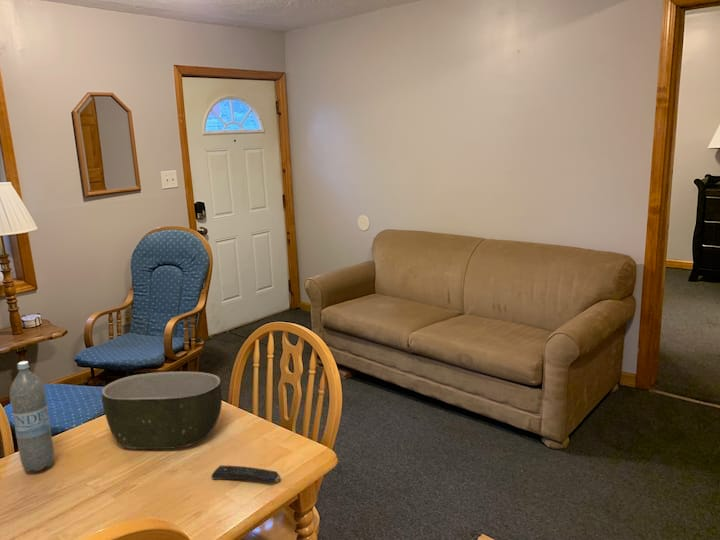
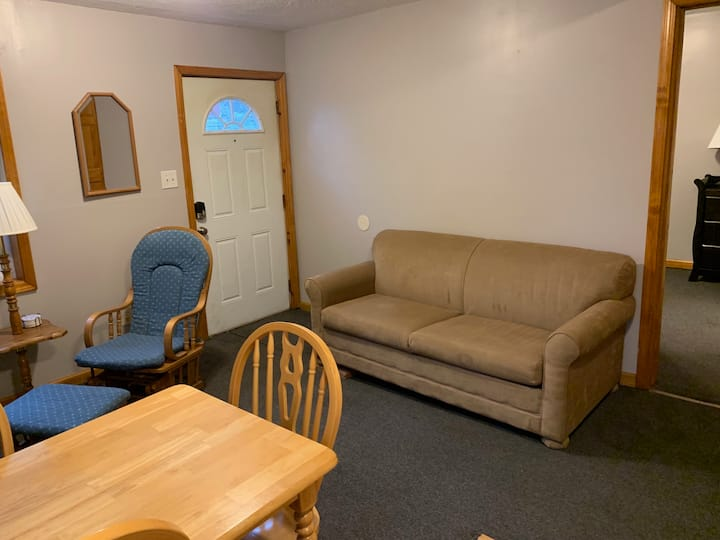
- water bottle (31, 416)
- bowl (165, 410)
- remote control (247, 474)
